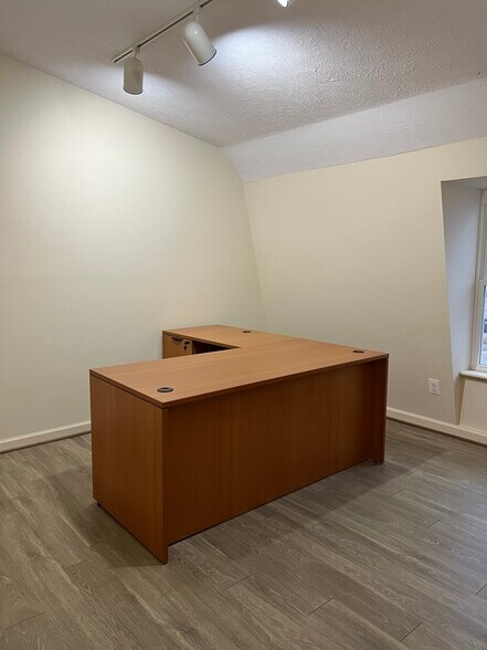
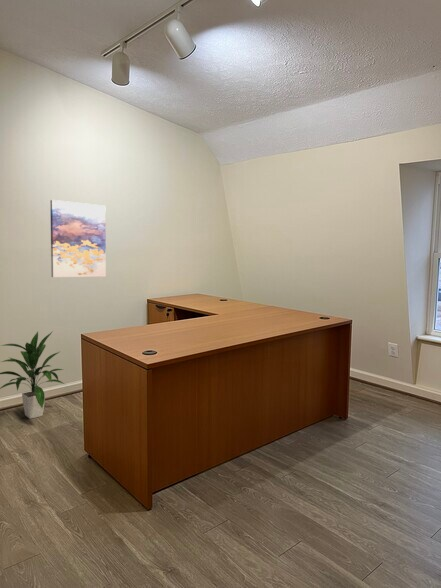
+ indoor plant (32, 374)
+ wall art (79, 240)
